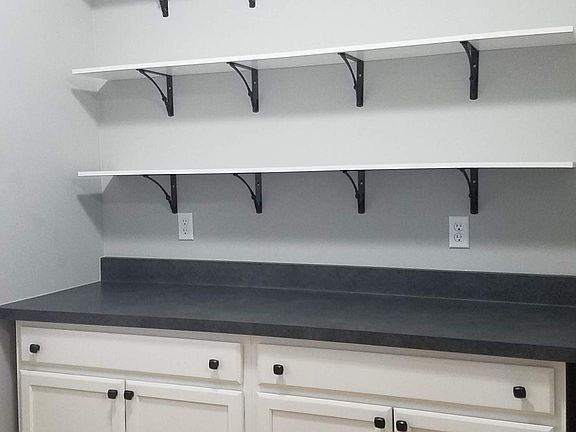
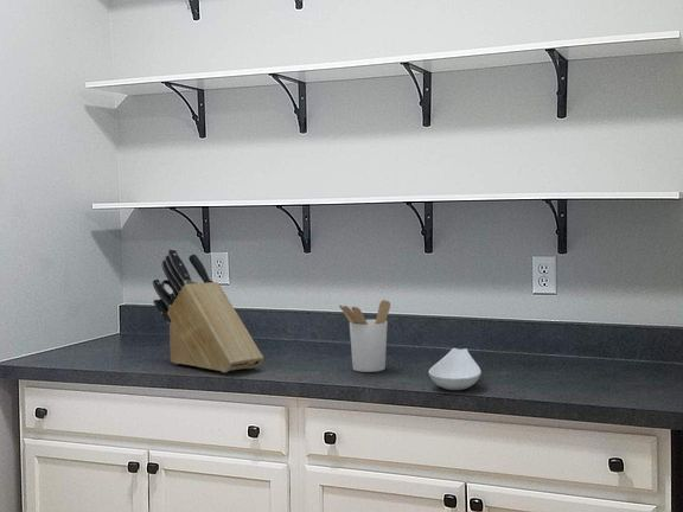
+ utensil holder (363, 334)
+ knife block (204, 307)
+ spoon rest (457, 366)
